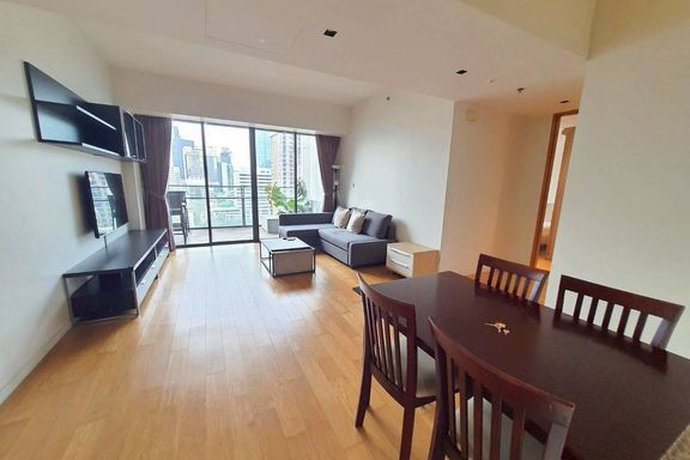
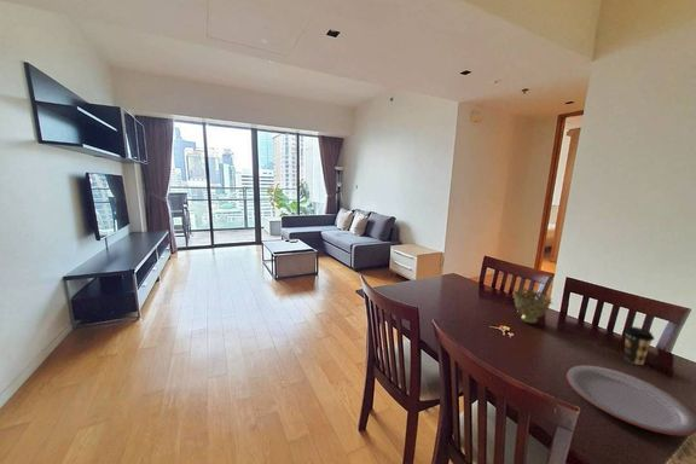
+ coffee cup (636, 346)
+ plate (625, 396)
+ decorative bowl (530, 307)
